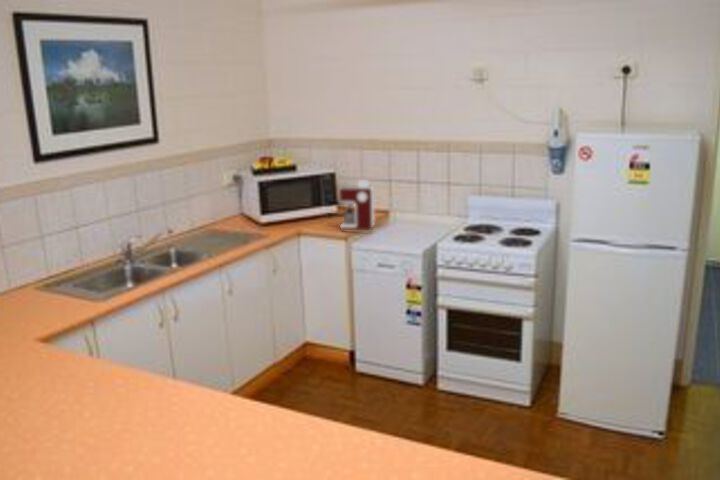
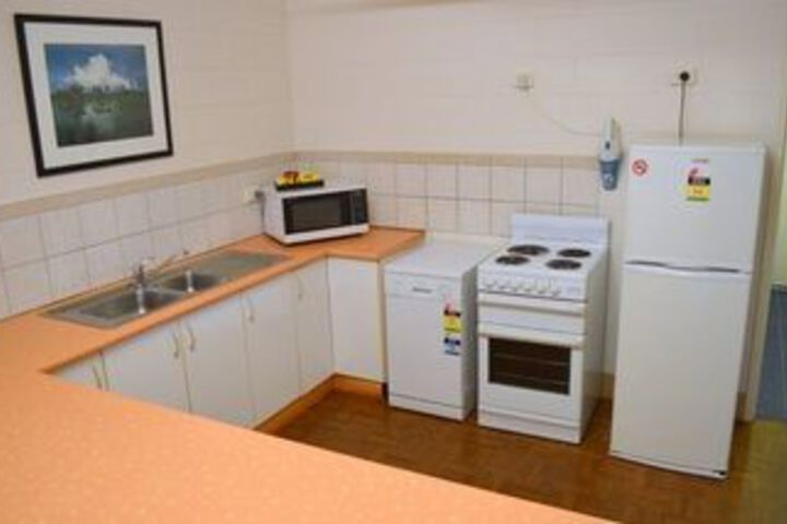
- coffee maker (349, 204)
